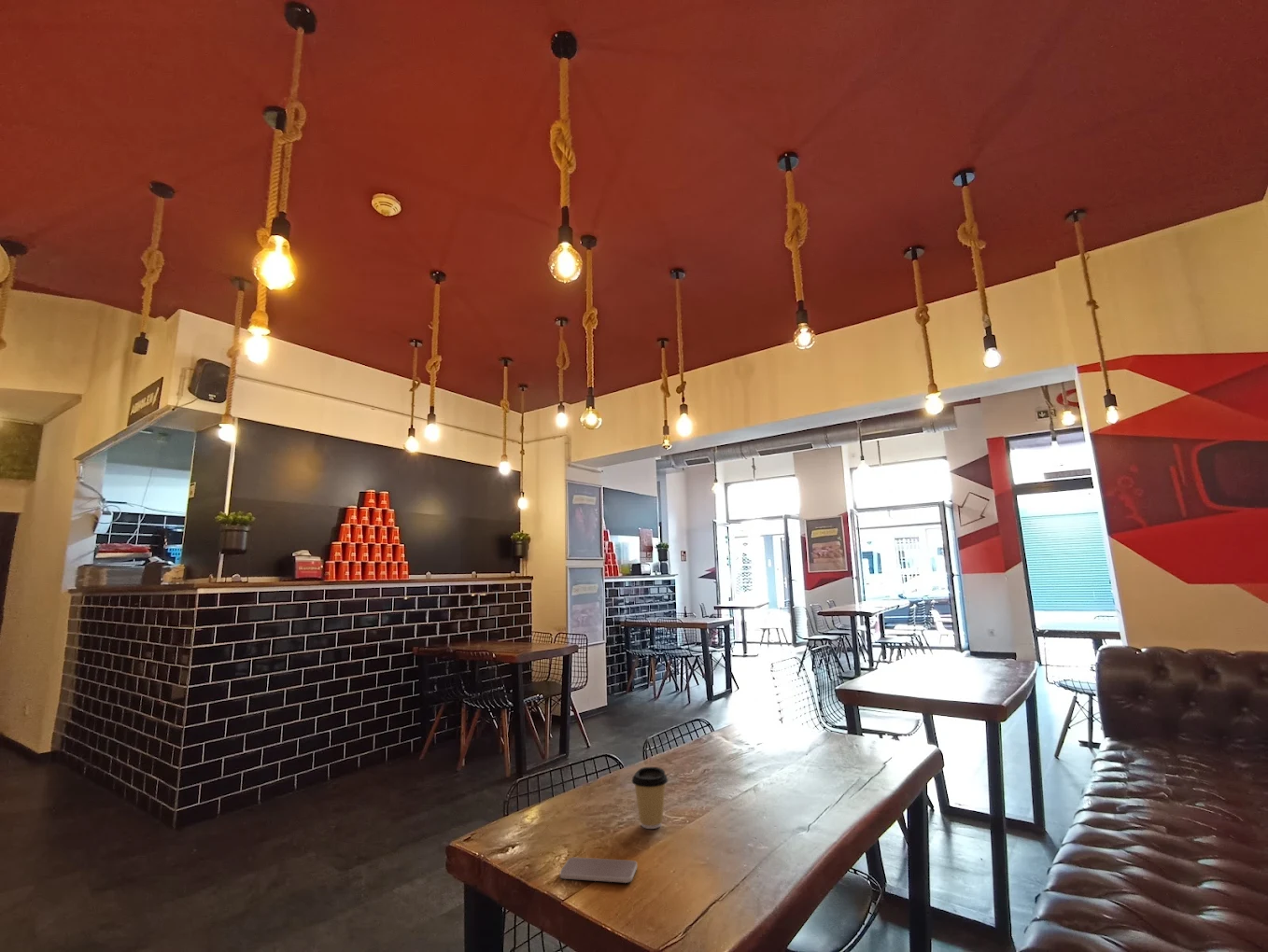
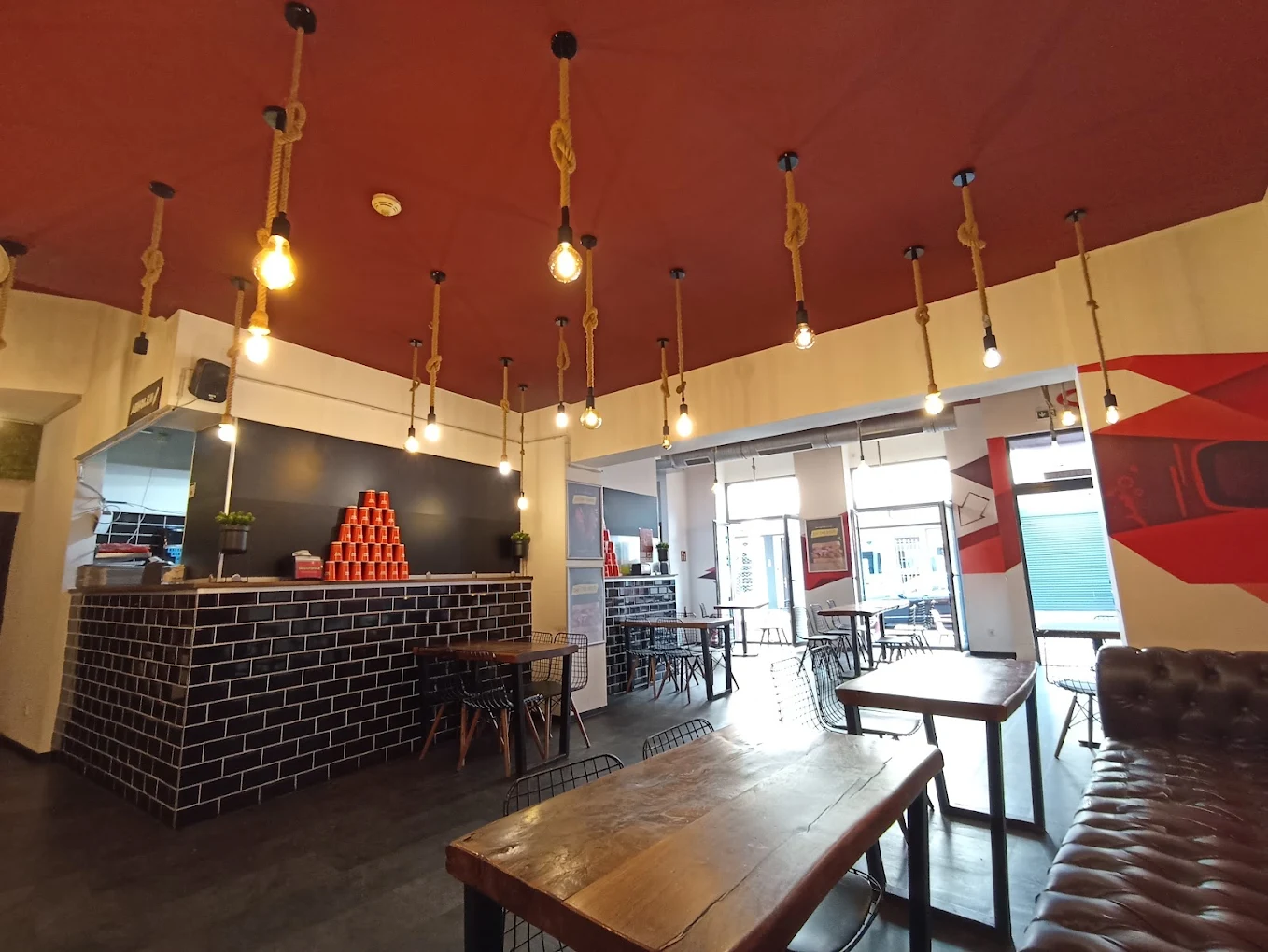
- coffee cup (650, 797)
- smartphone (599, 869)
